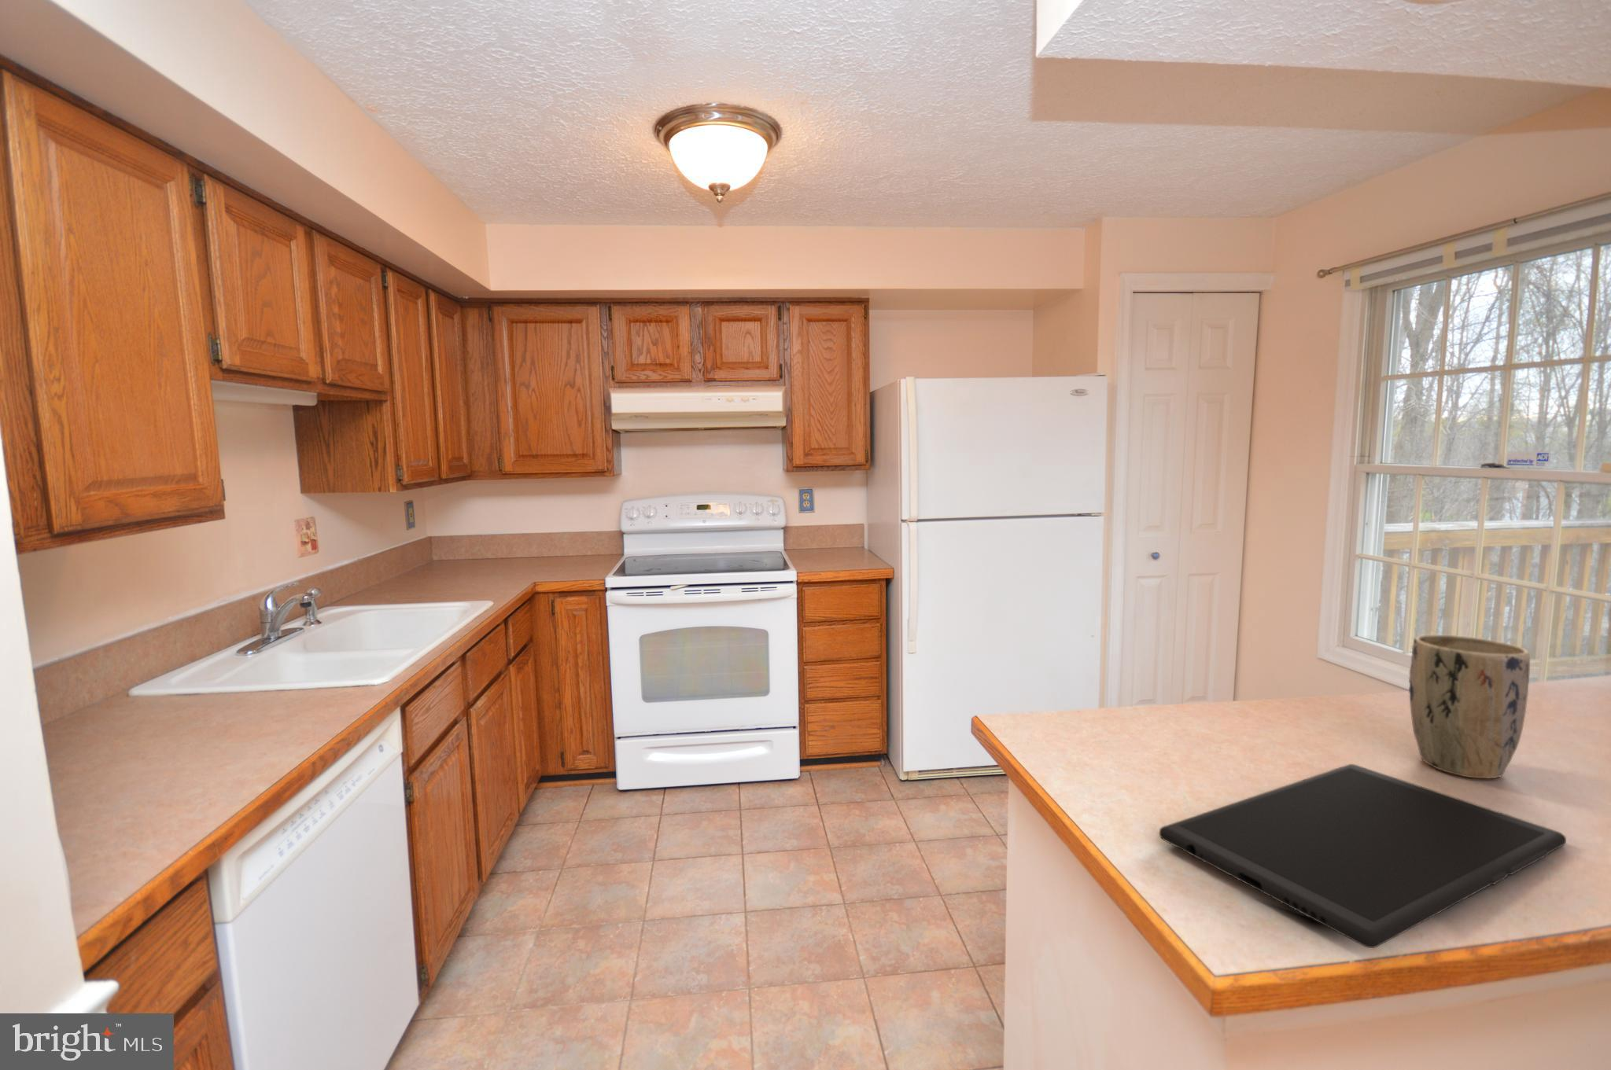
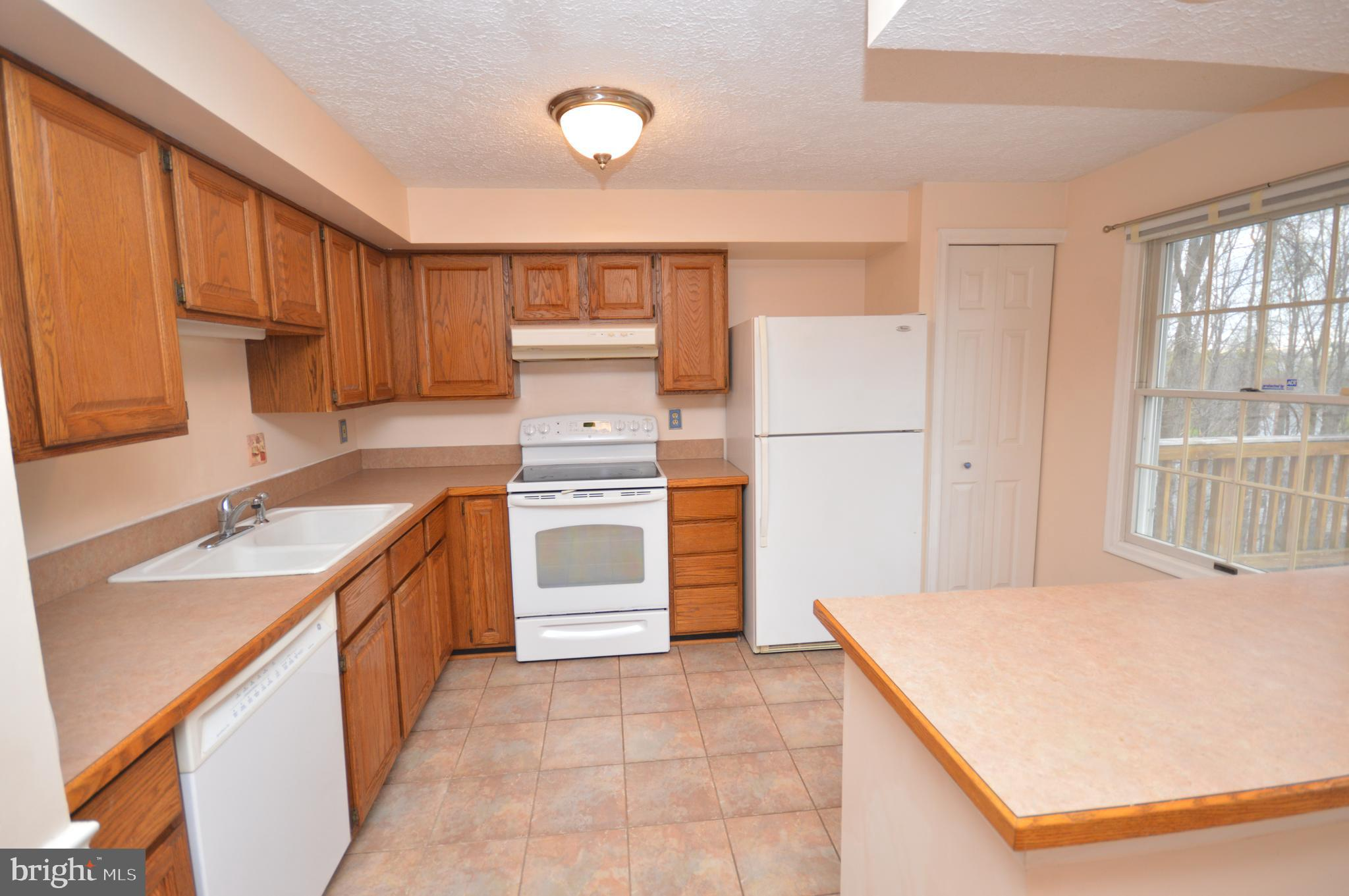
- plant pot (1464, 706)
- cutting board (1360, 836)
